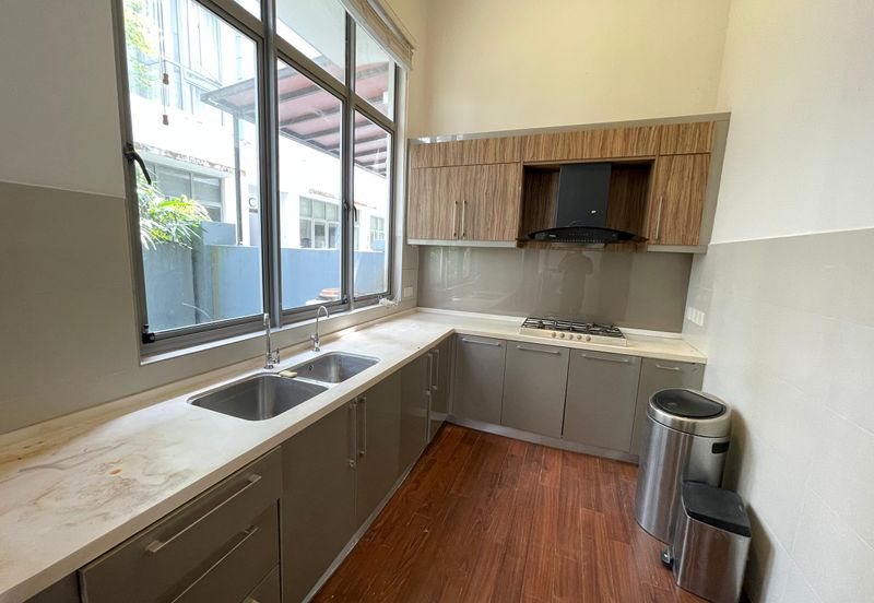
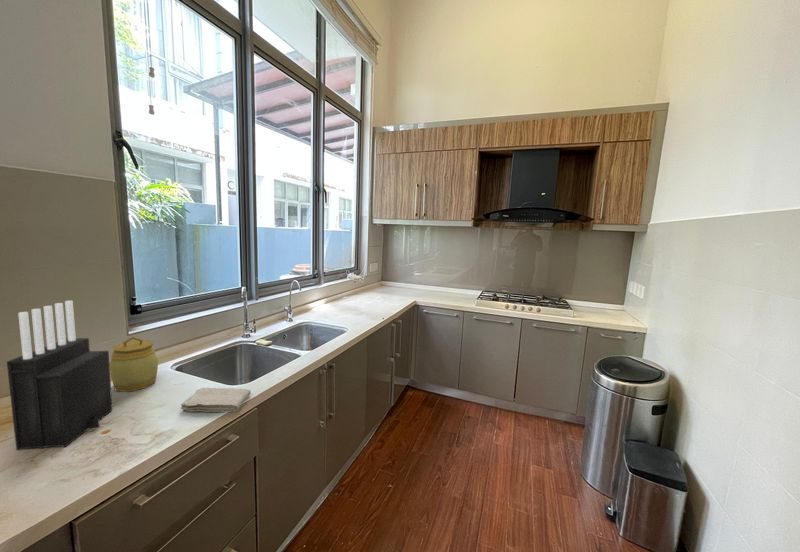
+ knife block (69, 368)
+ jar (134, 360)
+ washcloth (217, 398)
